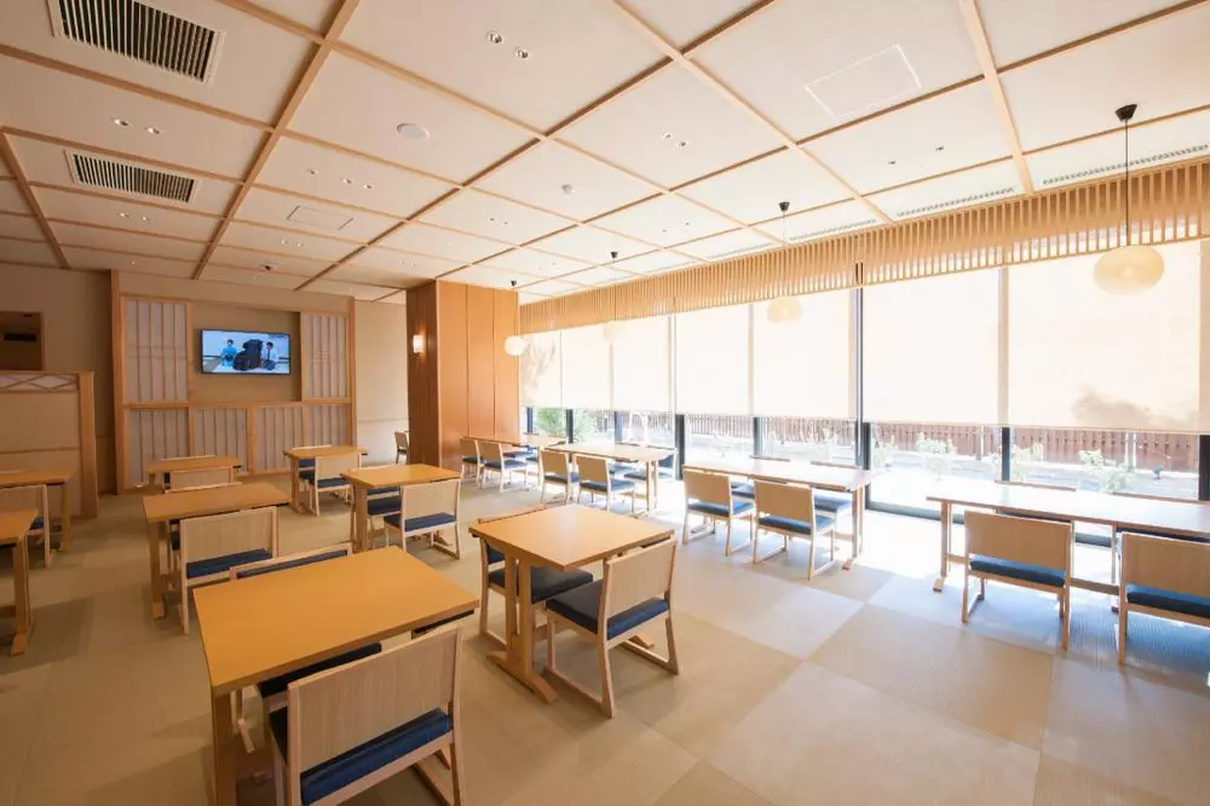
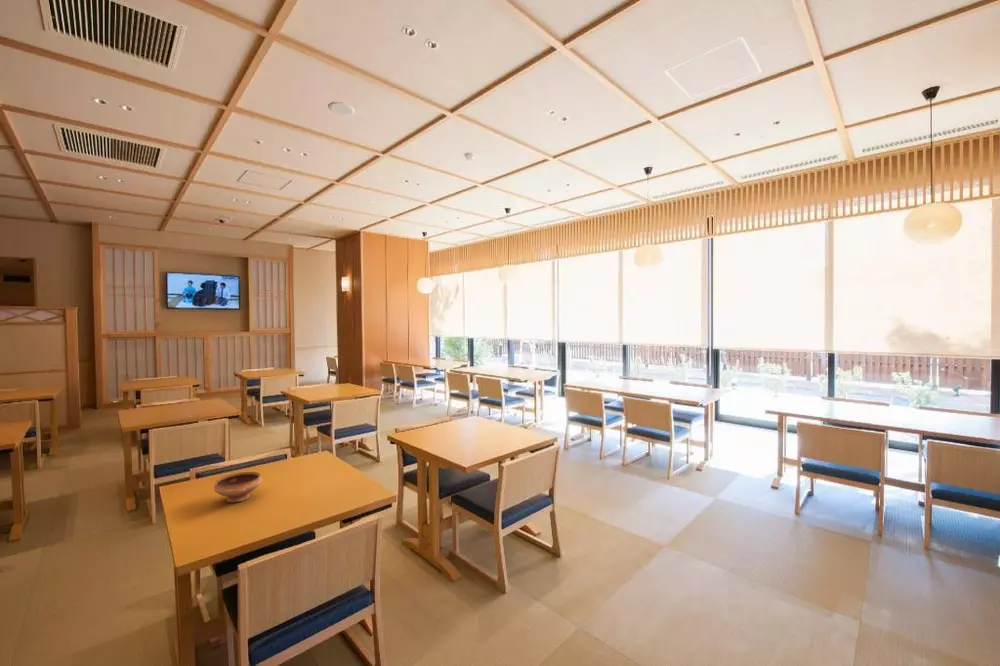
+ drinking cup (238, 488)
